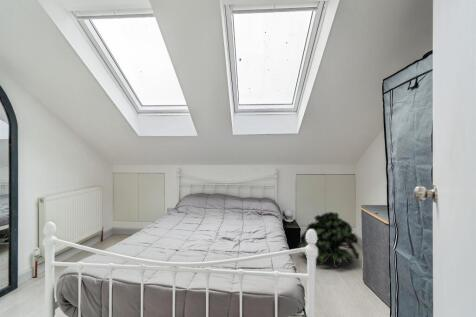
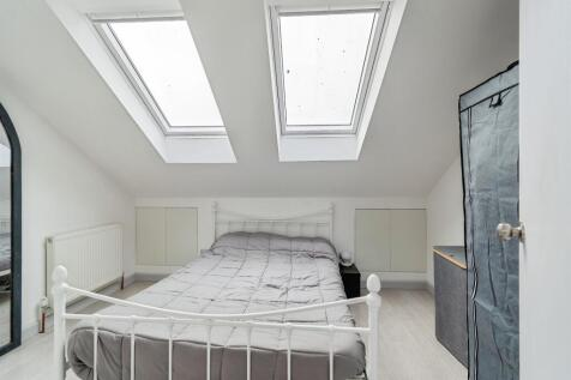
- potted plant (327, 235)
